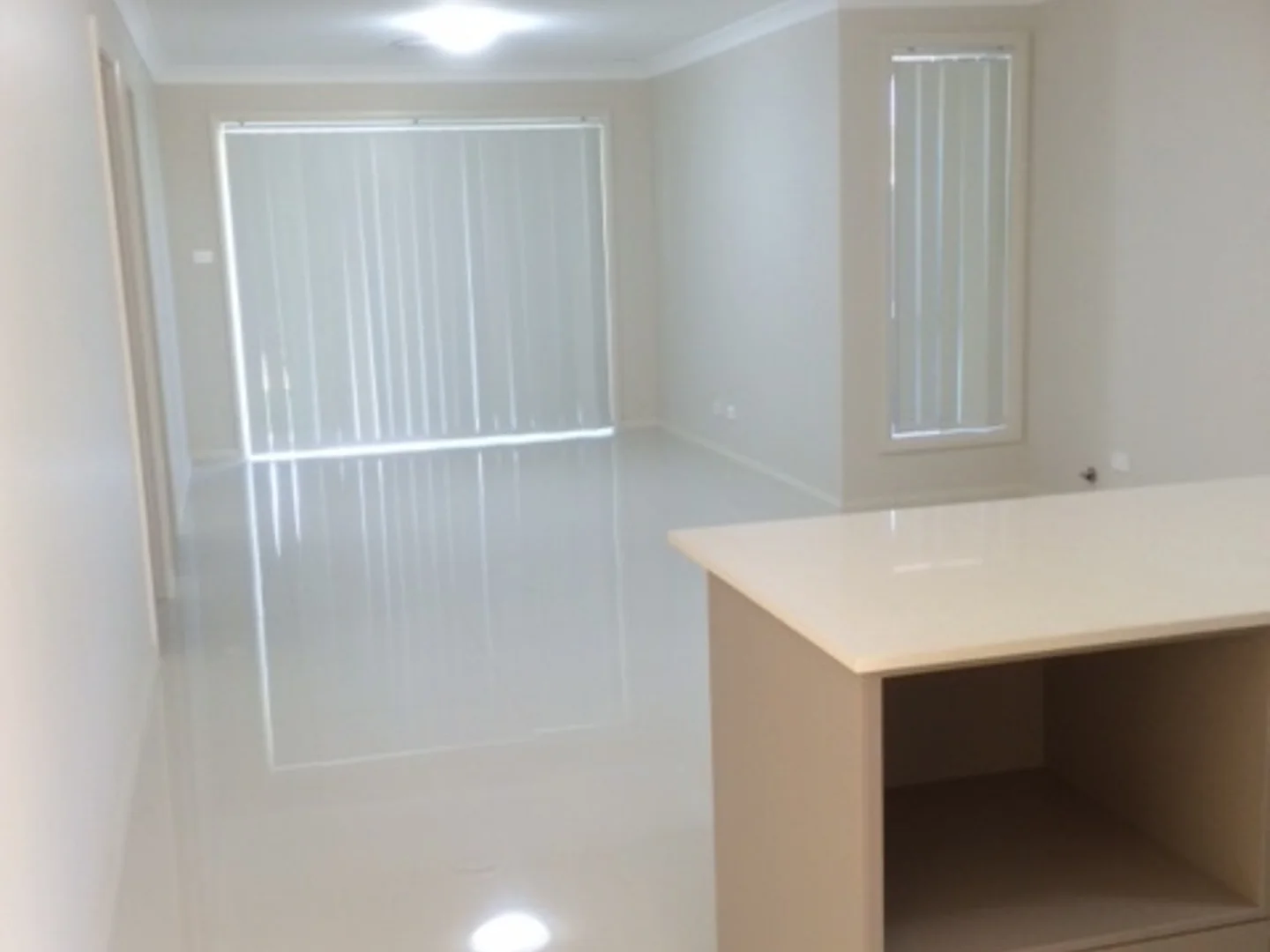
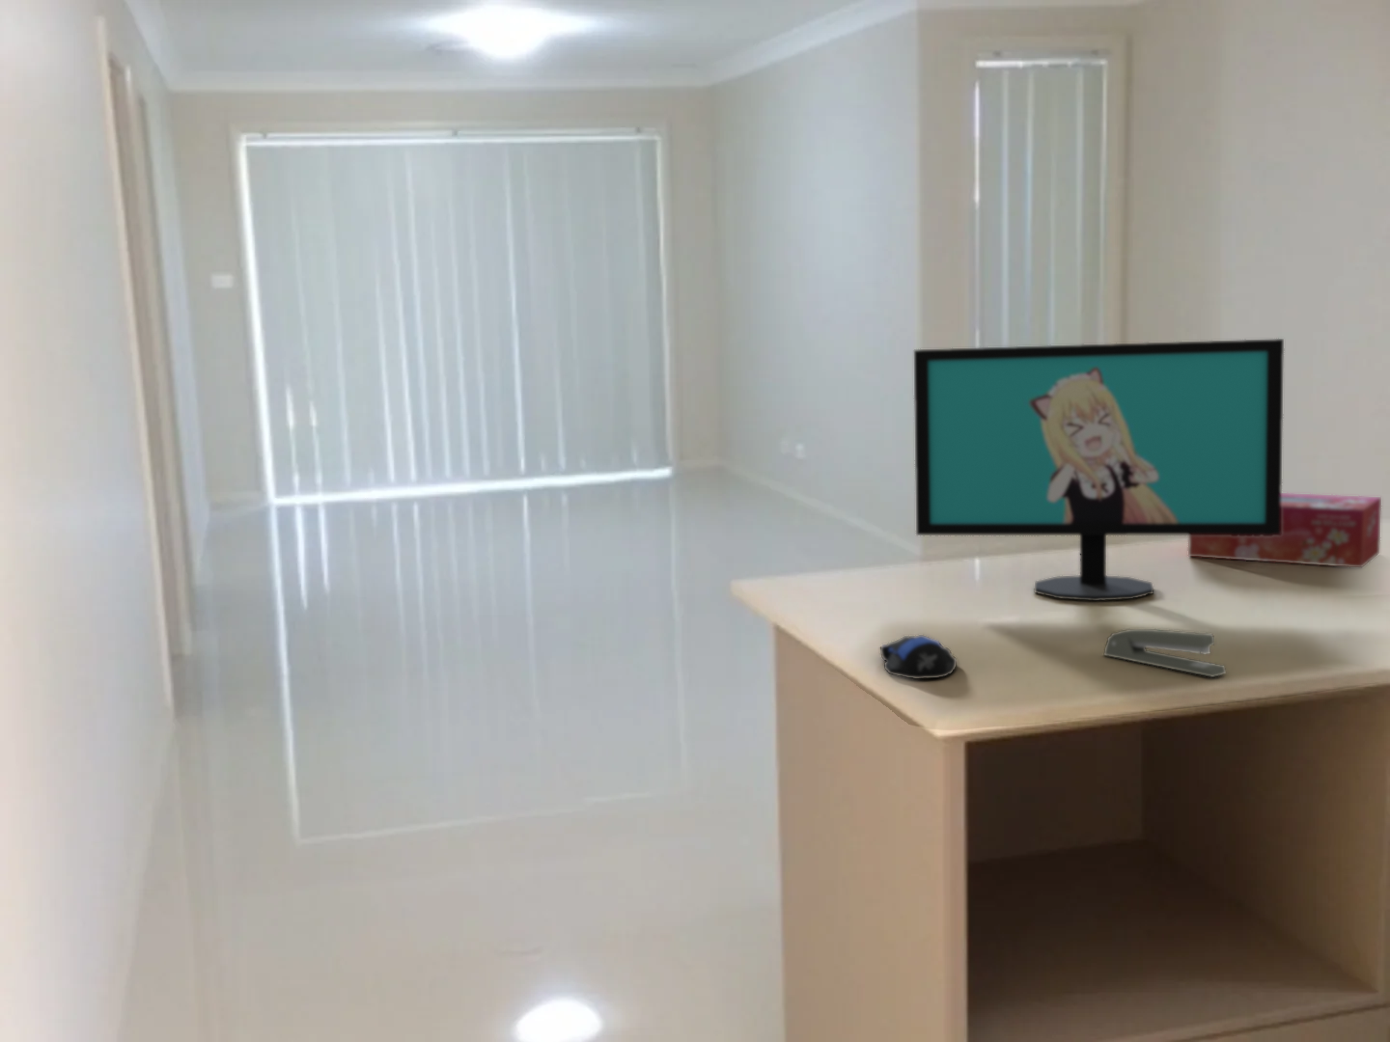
+ computer monitor (1092, 468)
+ tissue box (1284, 526)
+ computer mouse (919, 650)
+ stapler (1163, 646)
